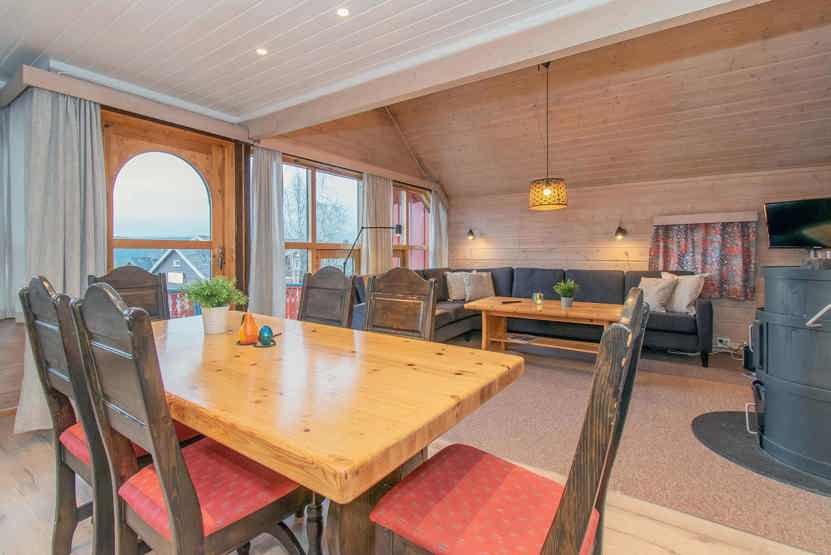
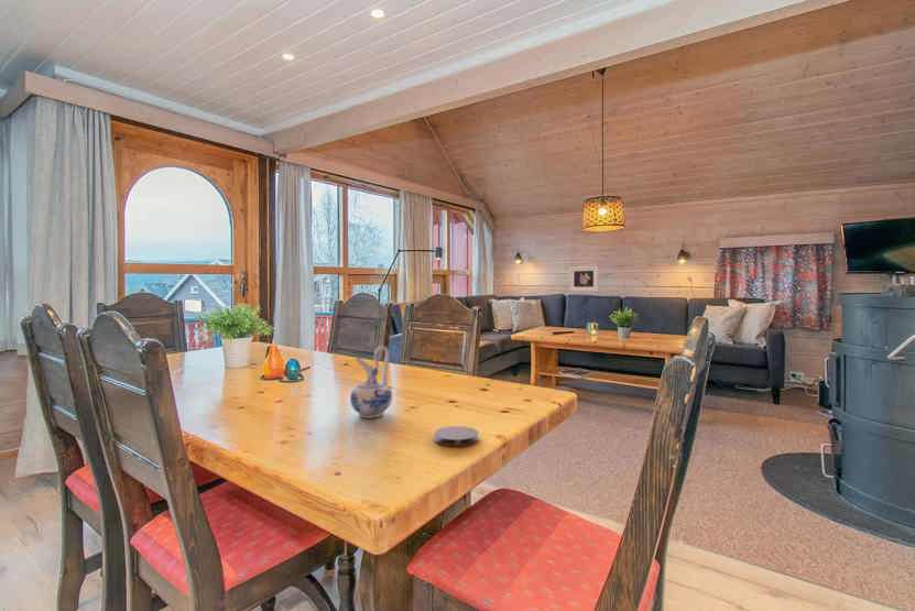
+ coaster (456, 435)
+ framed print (584, 279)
+ ceramic pitcher (371, 381)
